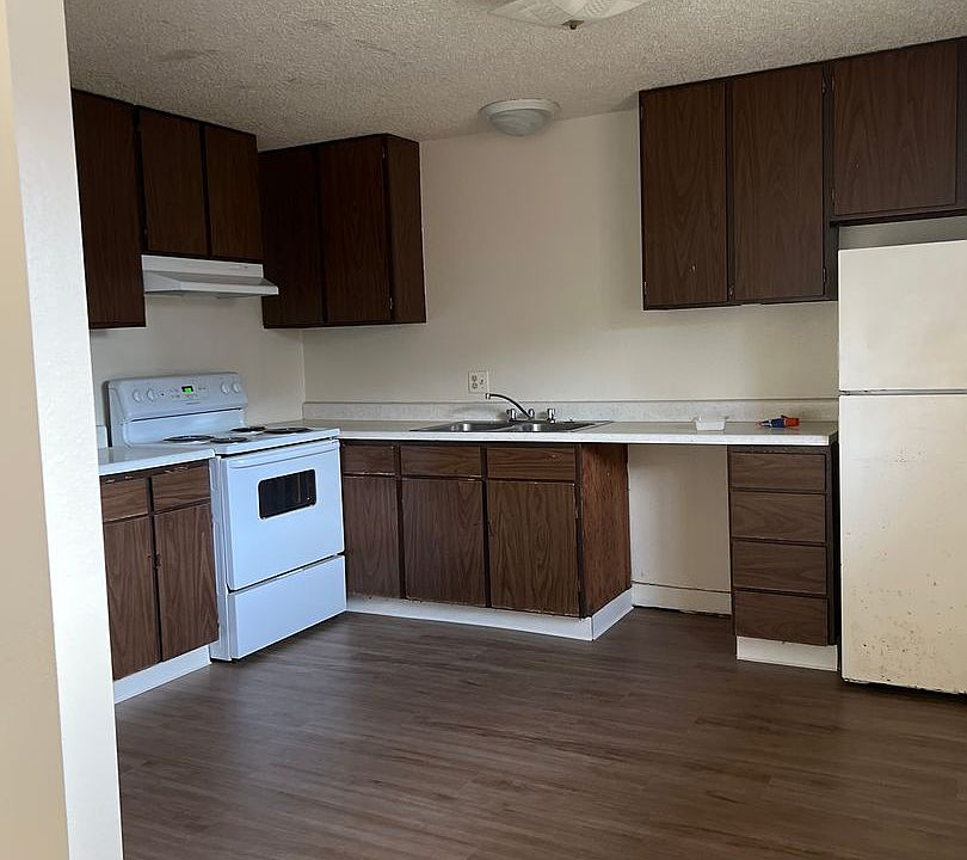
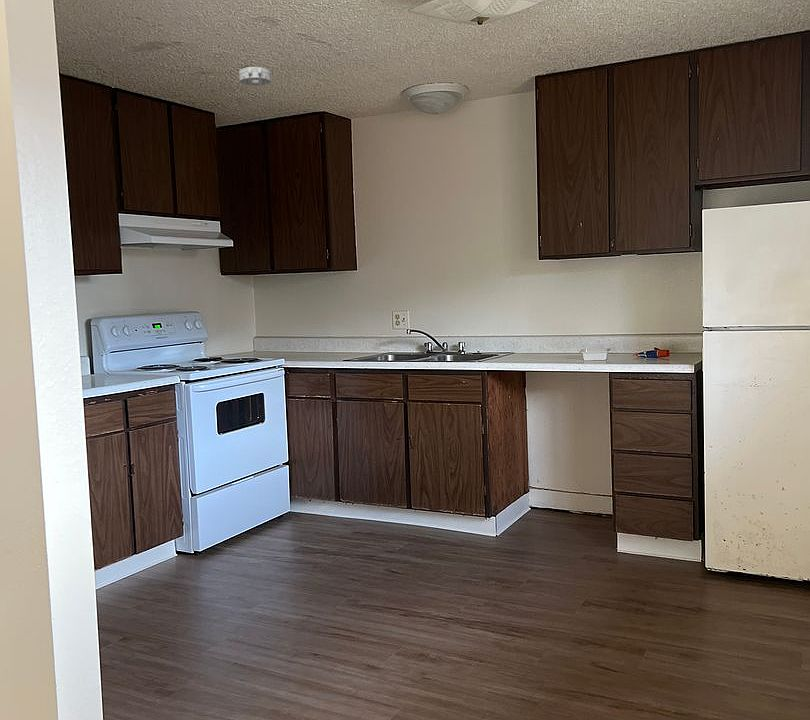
+ smoke detector (254, 75)
